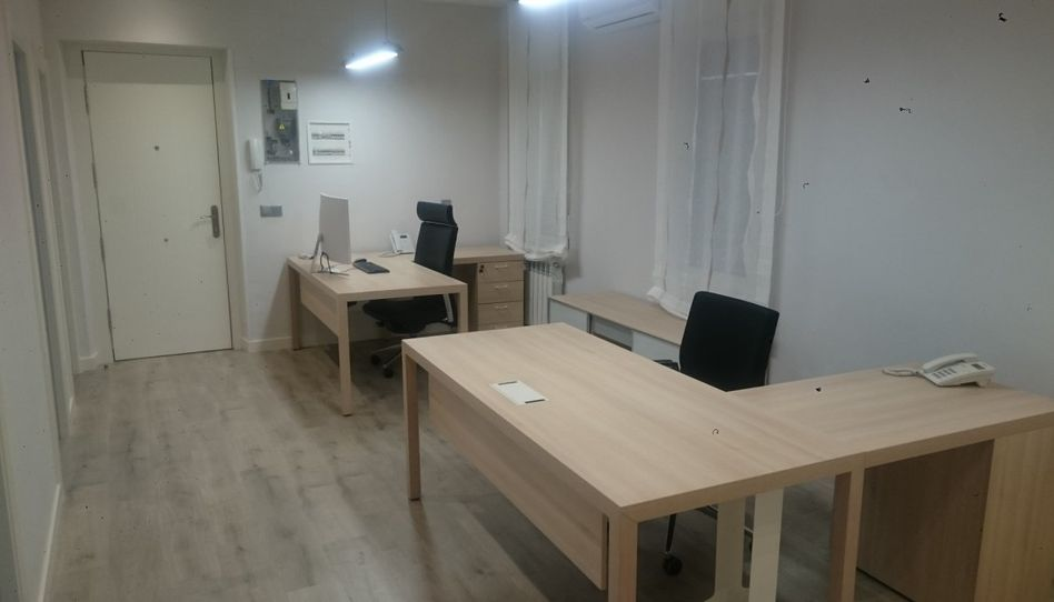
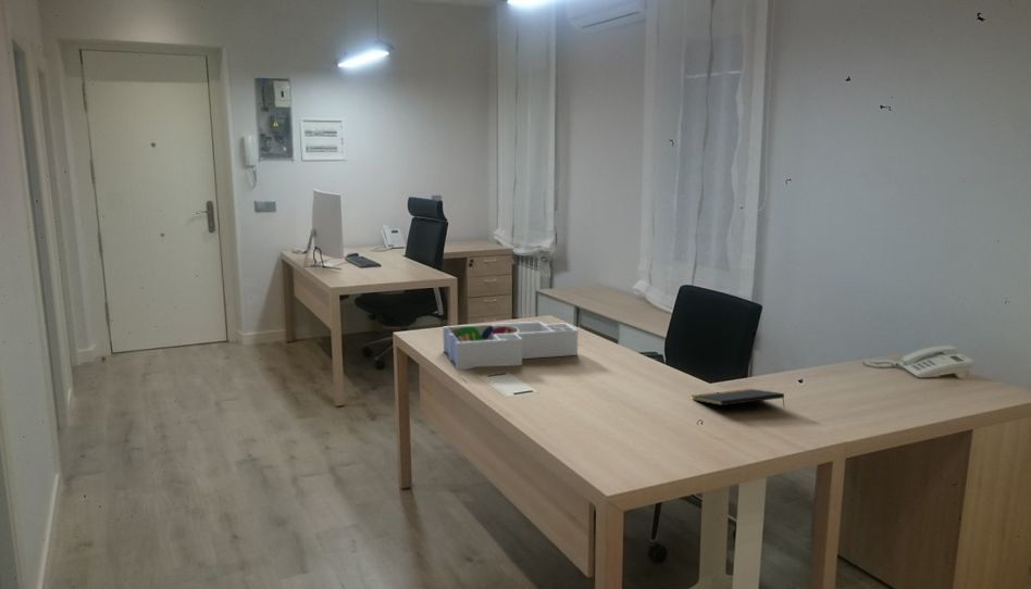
+ desk organizer (512, 342)
+ notepad (736, 397)
